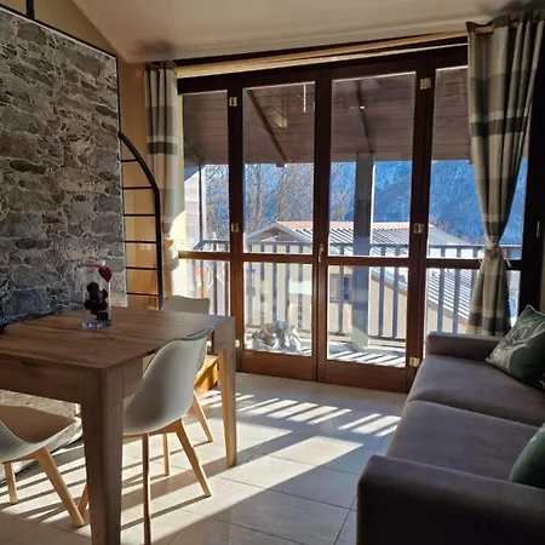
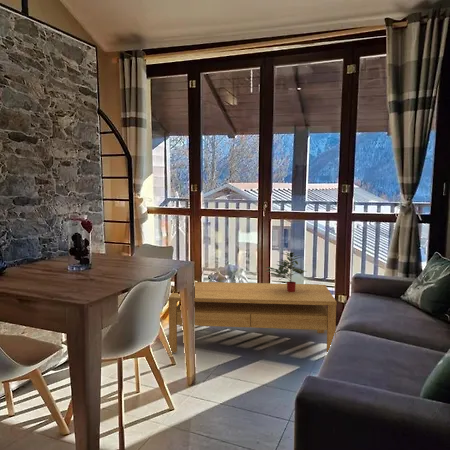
+ coffee table (251, 316)
+ potted plant (285, 270)
